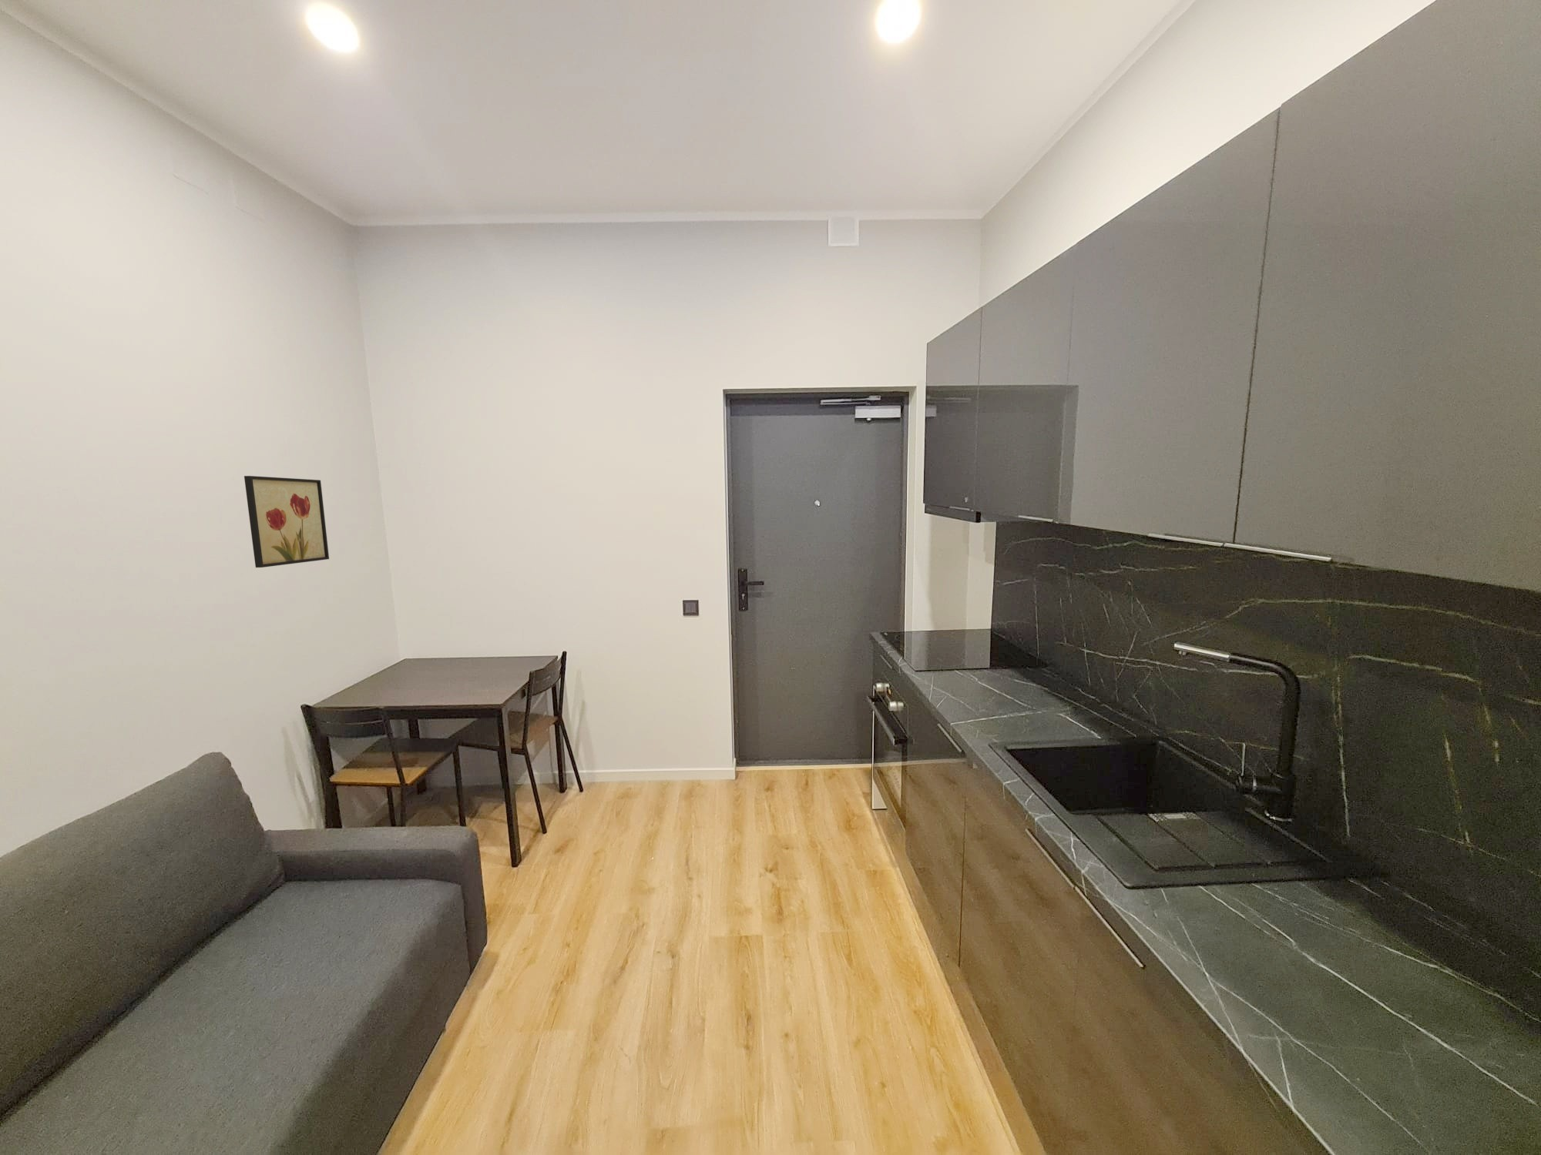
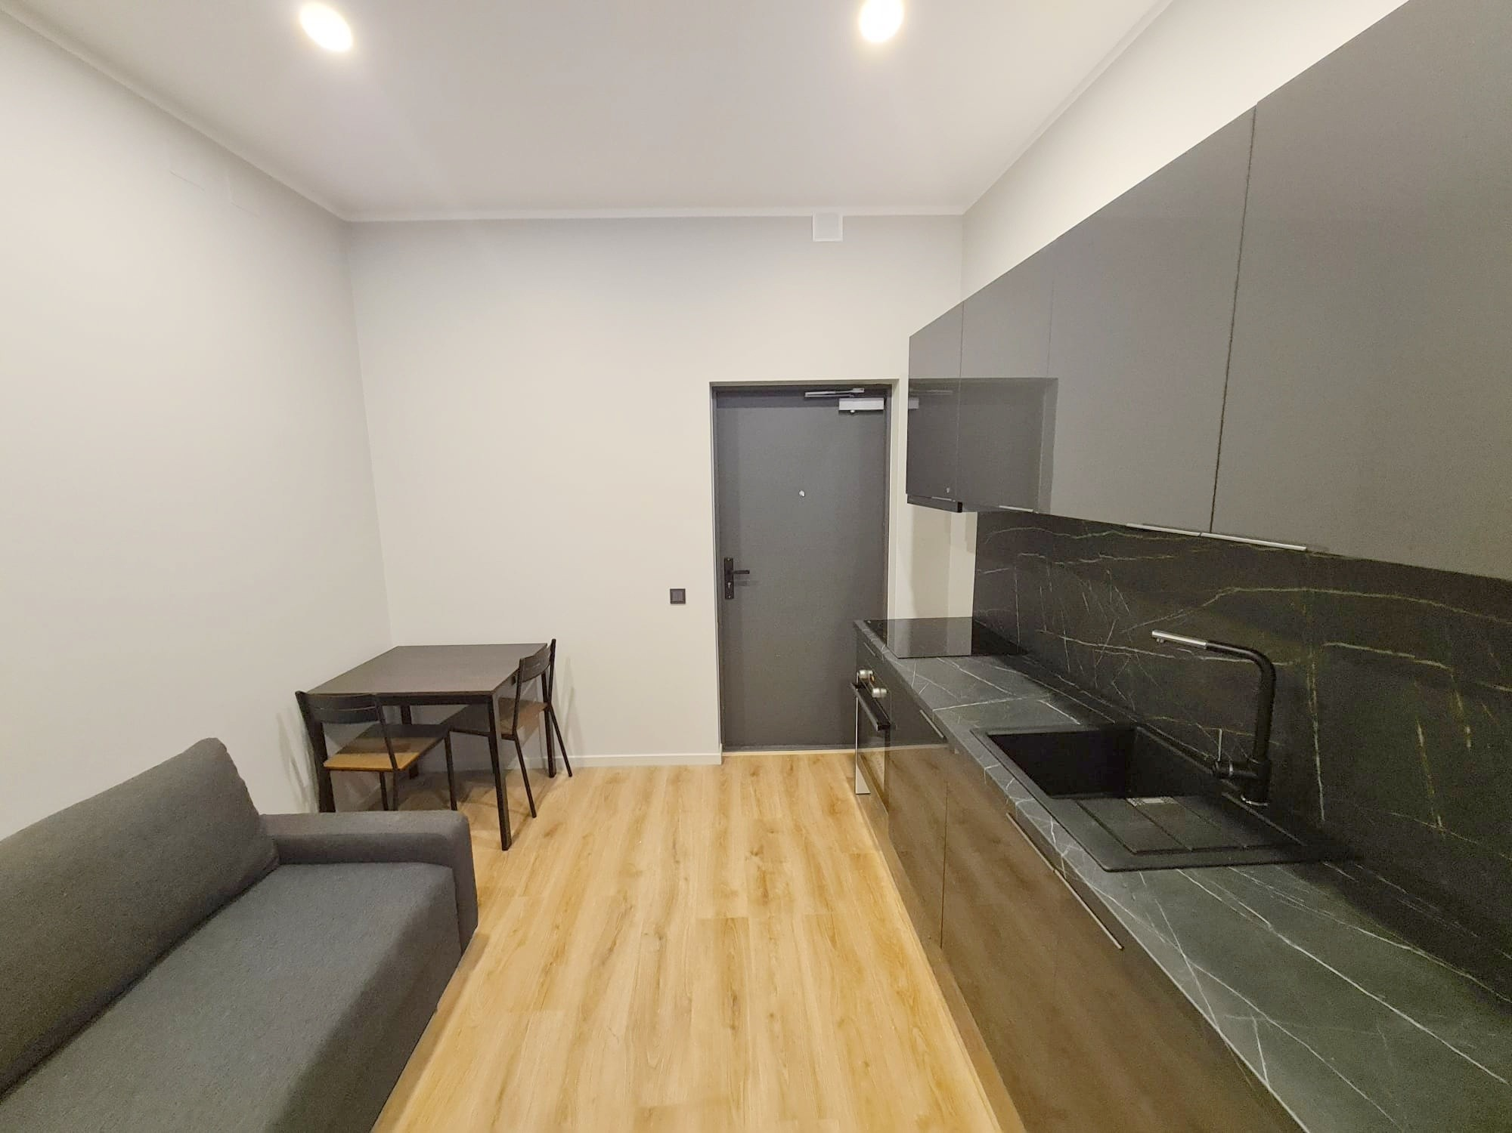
- wall art (288, 520)
